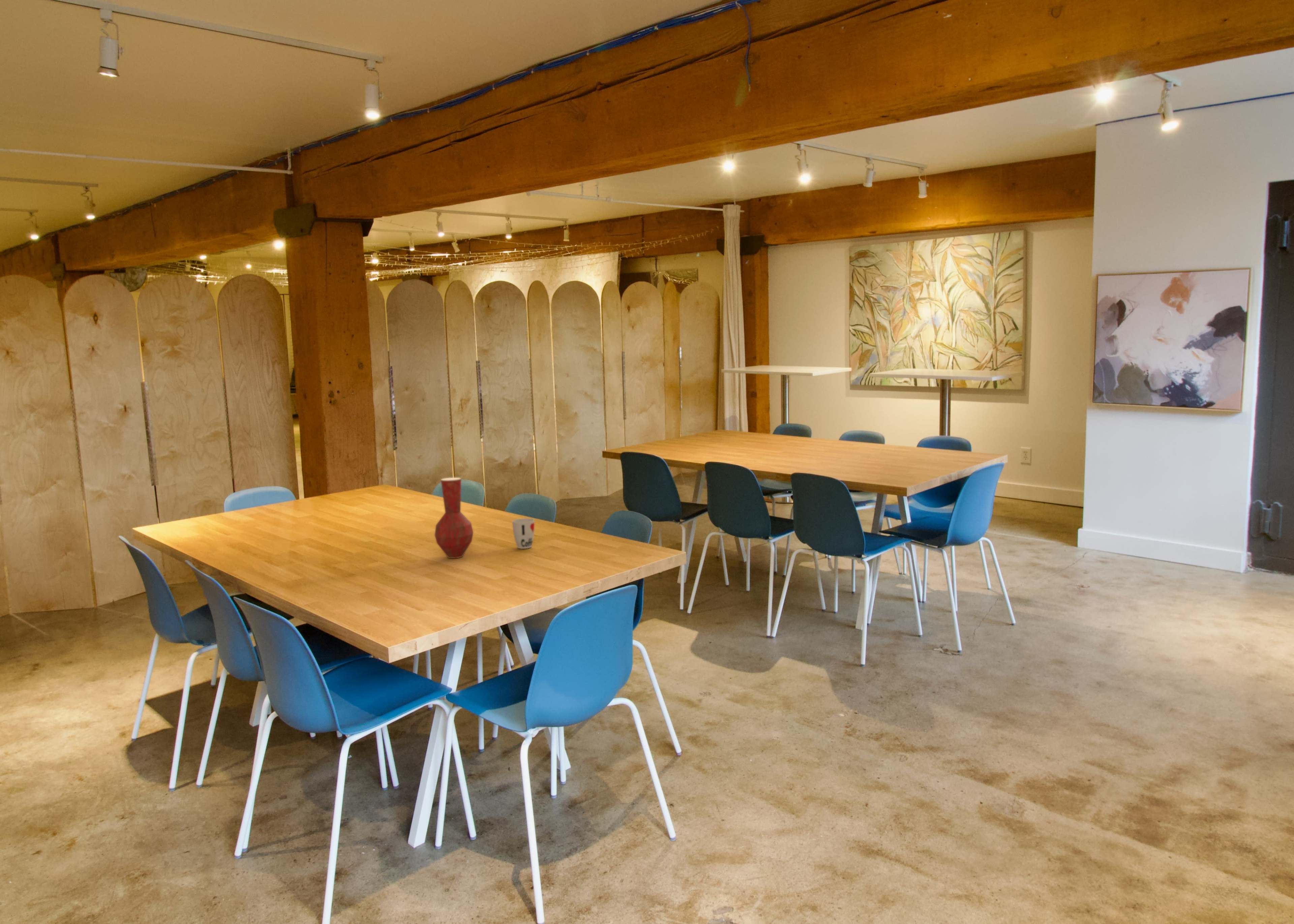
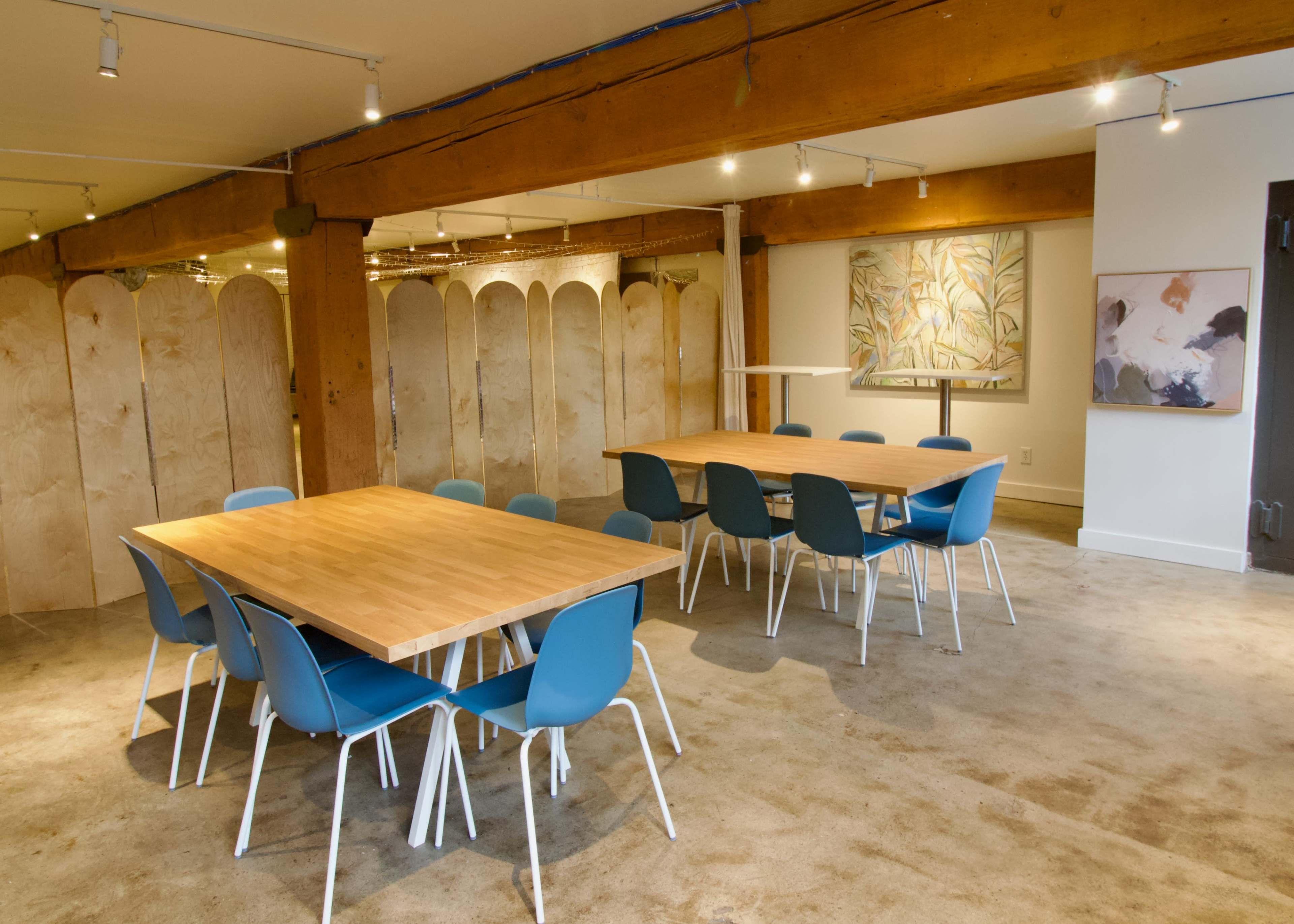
- cup (524, 534)
- vase (453, 518)
